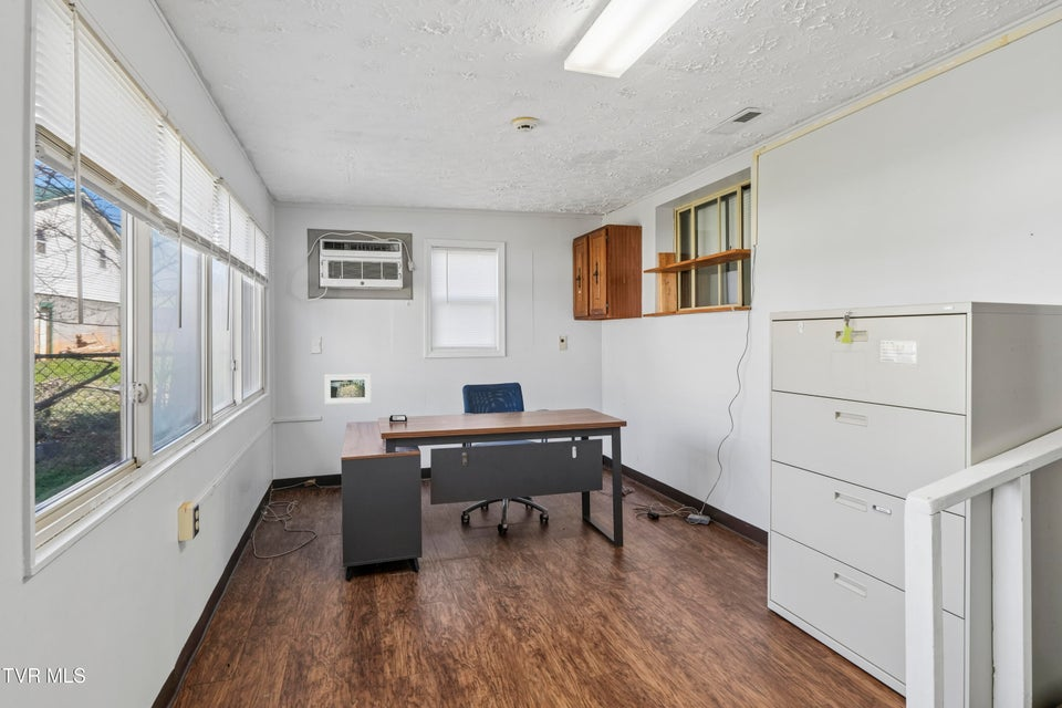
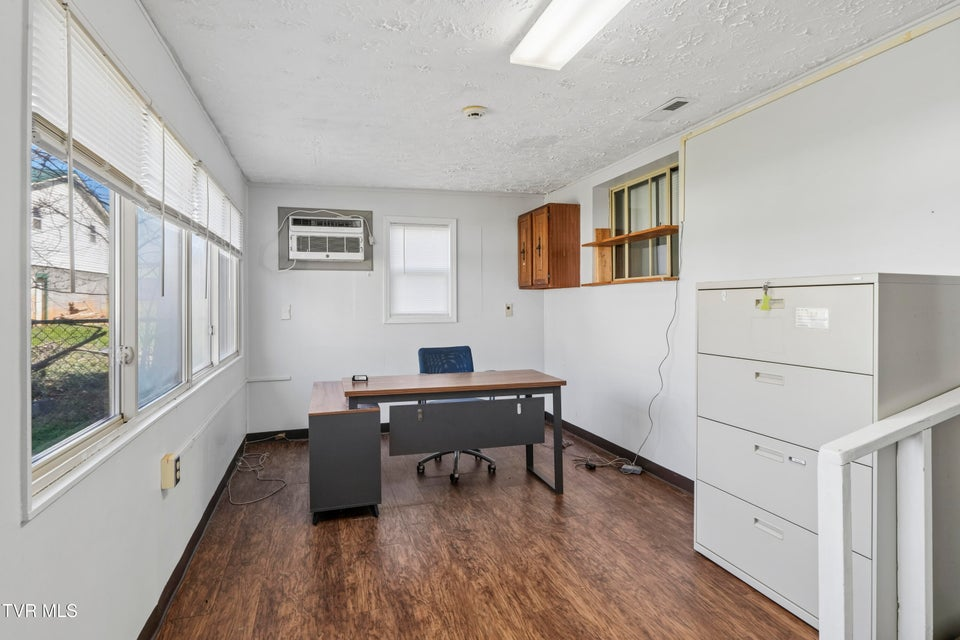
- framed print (347, 388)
